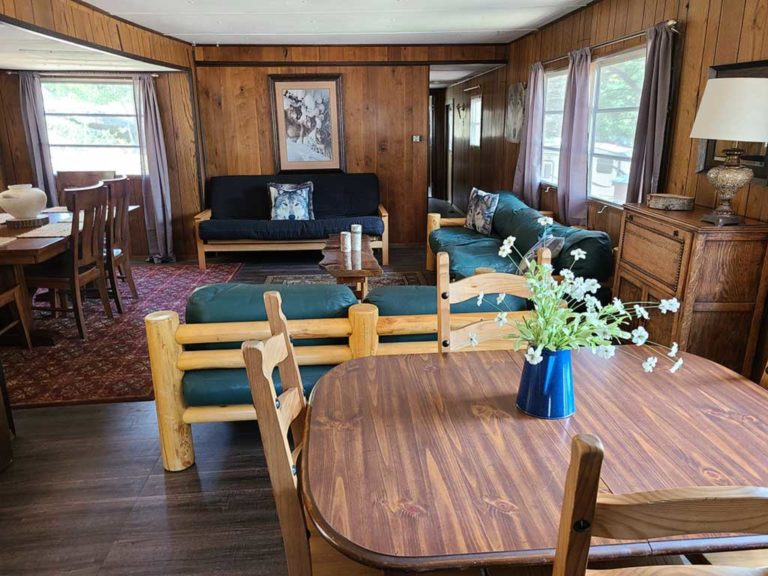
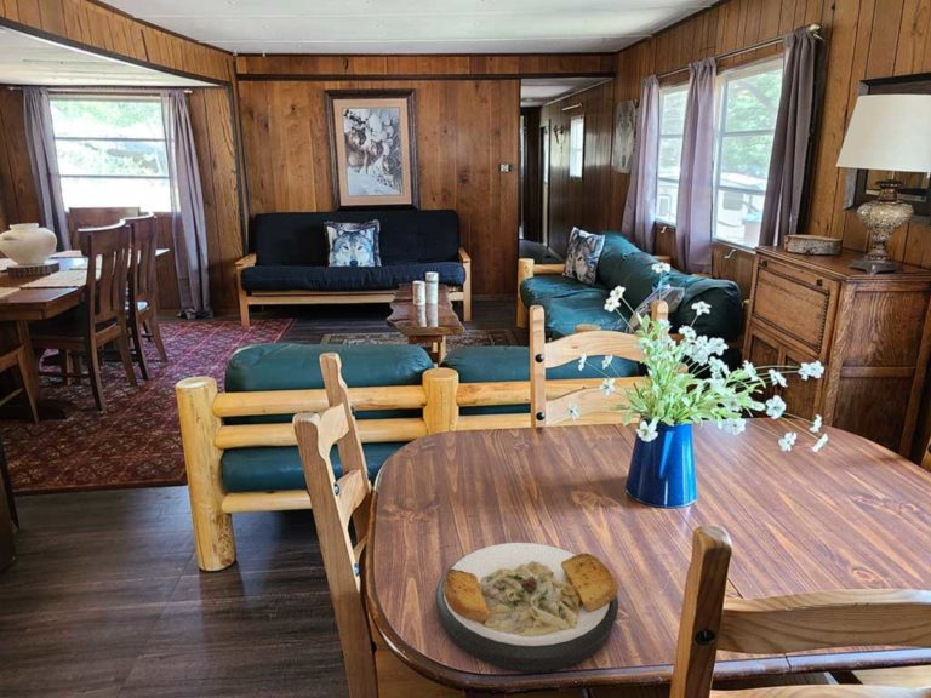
+ plate (525, 591)
